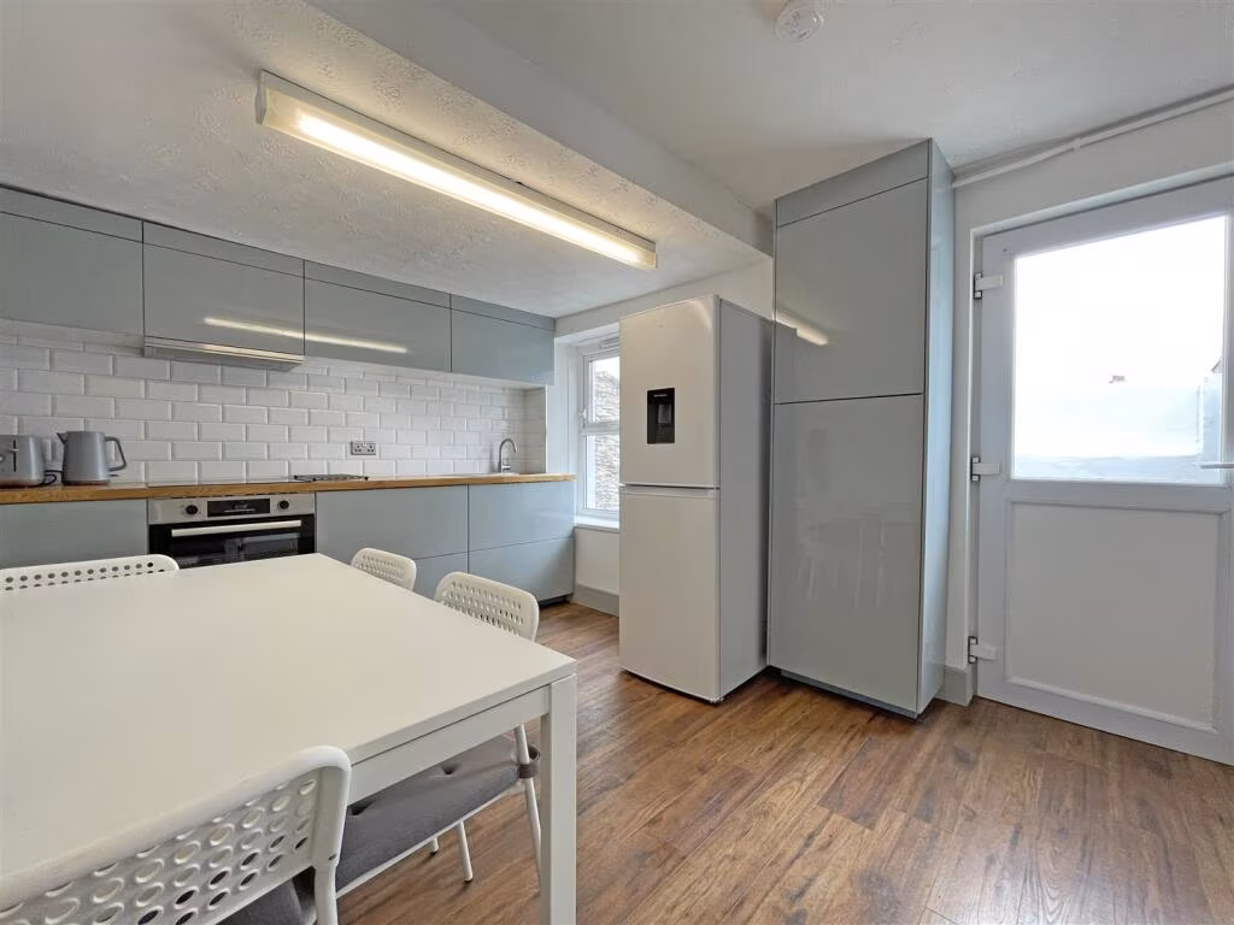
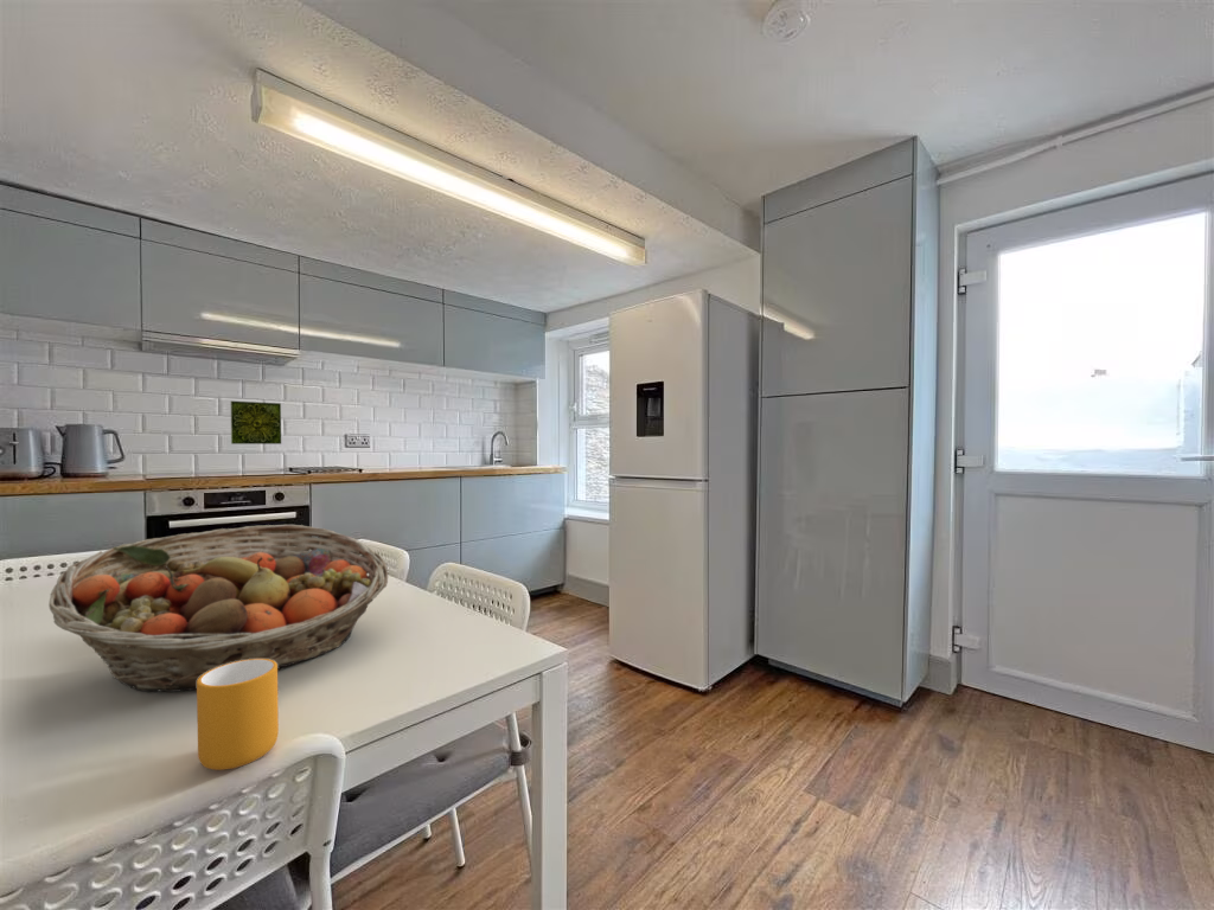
+ decorative tile (256, 423)
+ mug (234, 707)
+ fruit basket (244, 594)
